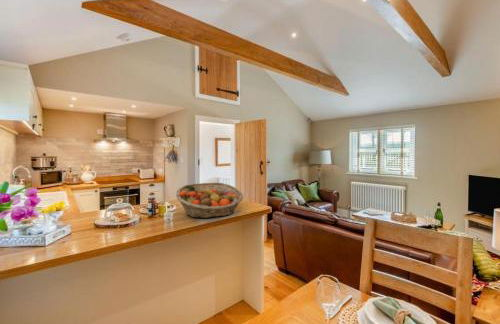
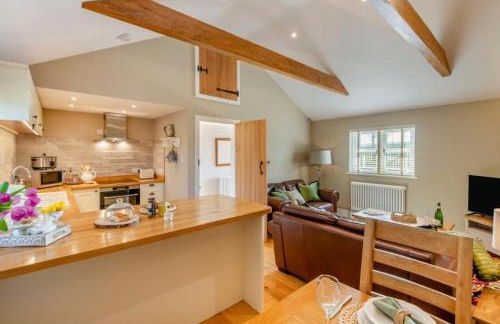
- fruit basket (210, 198)
